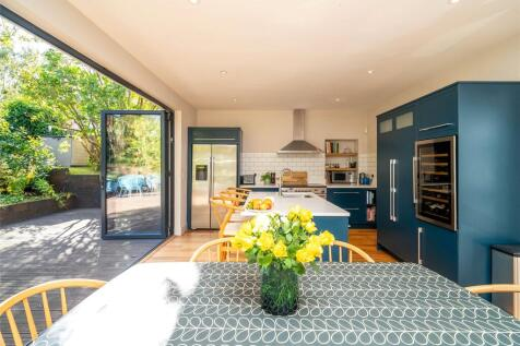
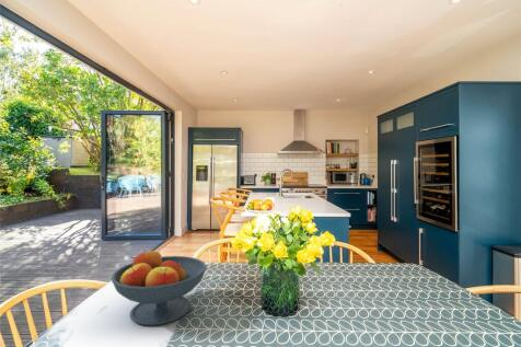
+ fruit bowl (161, 281)
